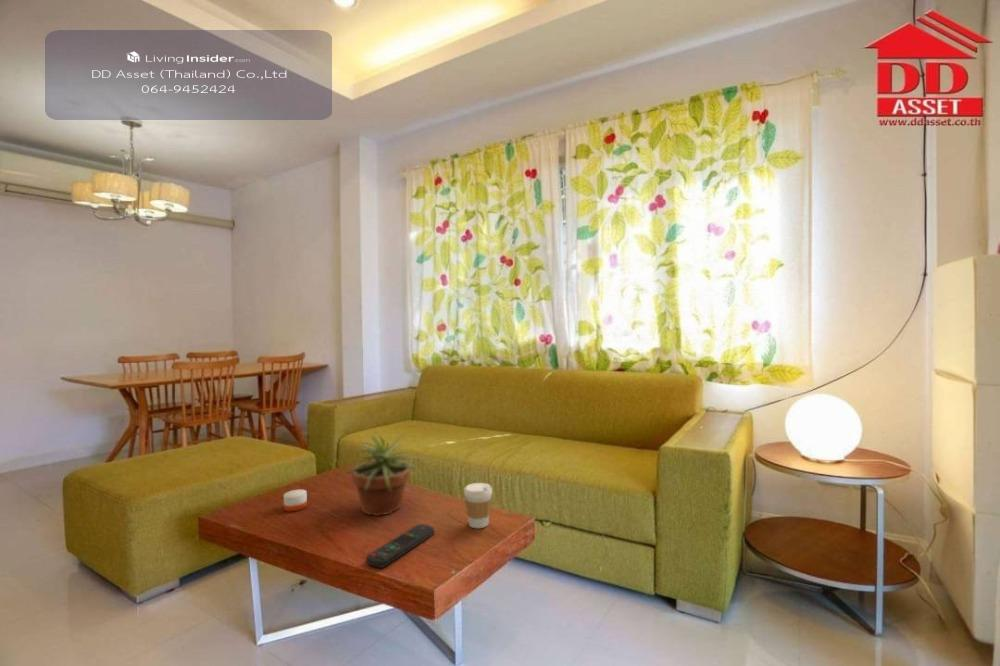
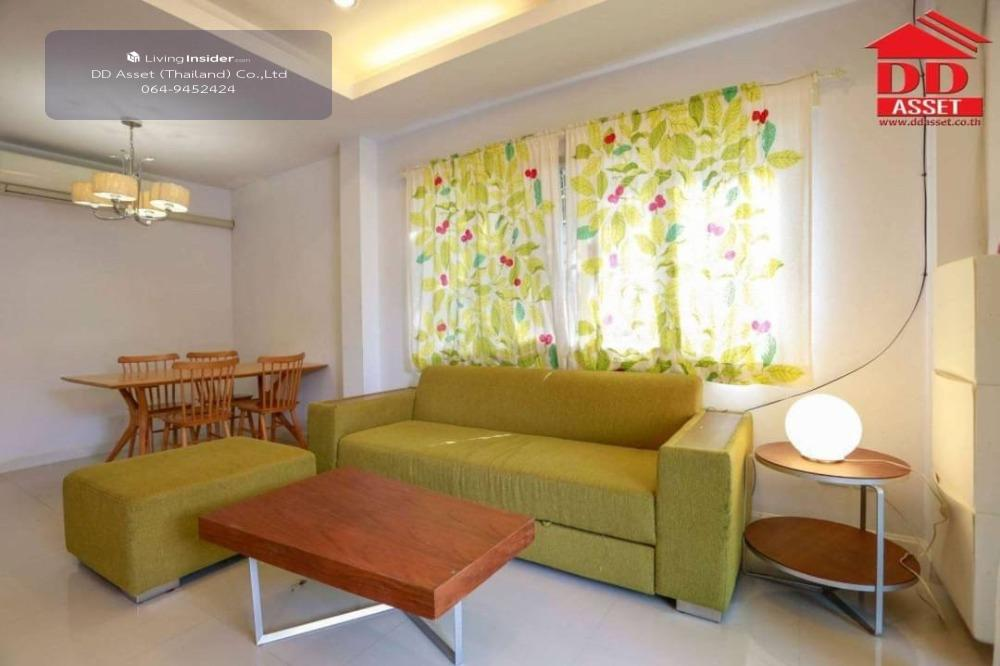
- candle (295, 492)
- remote control (402, 543)
- potted plant (381, 472)
- coffee cup (478, 504)
